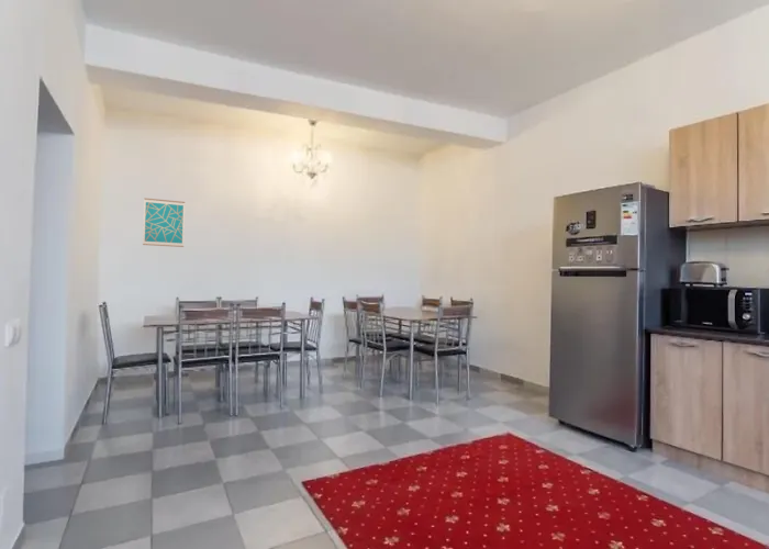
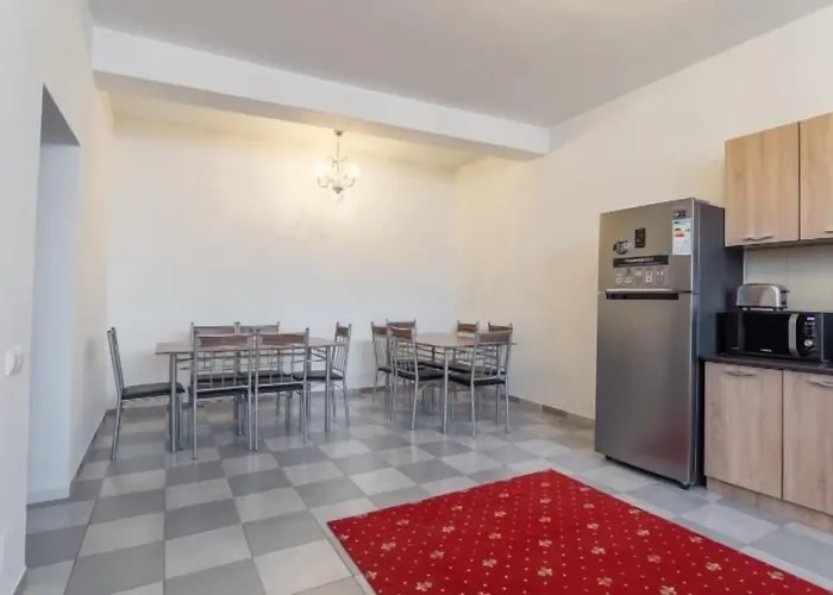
- wall art (164, 223)
